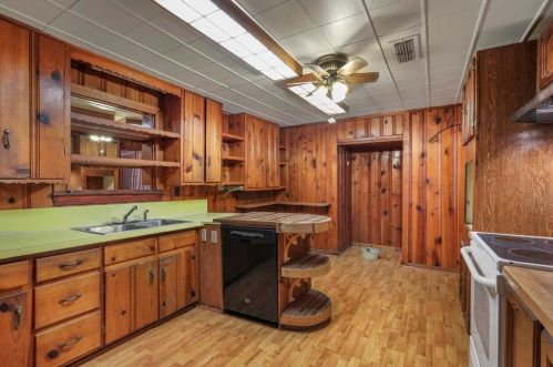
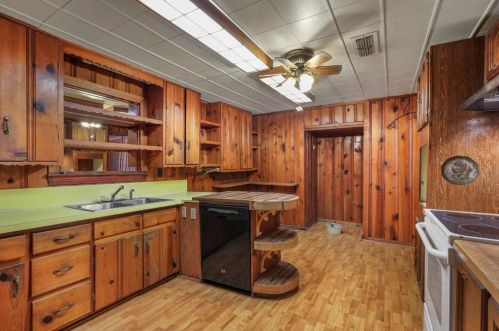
+ decorative plate (459, 170)
